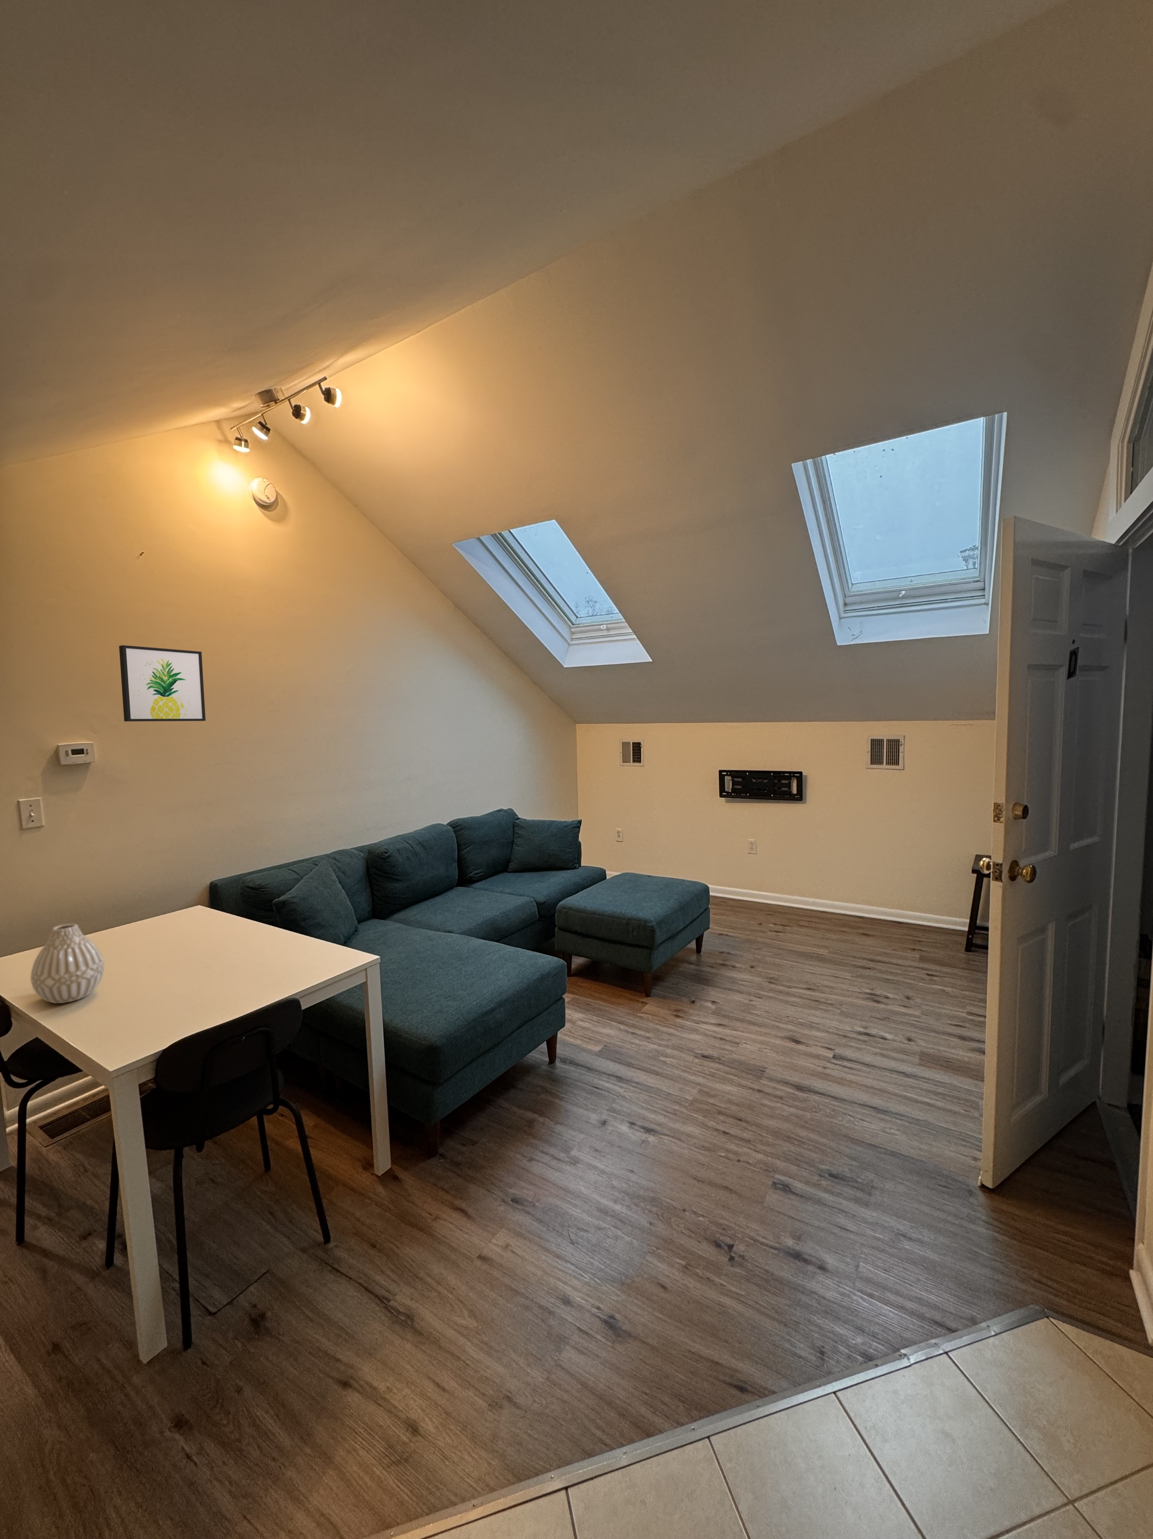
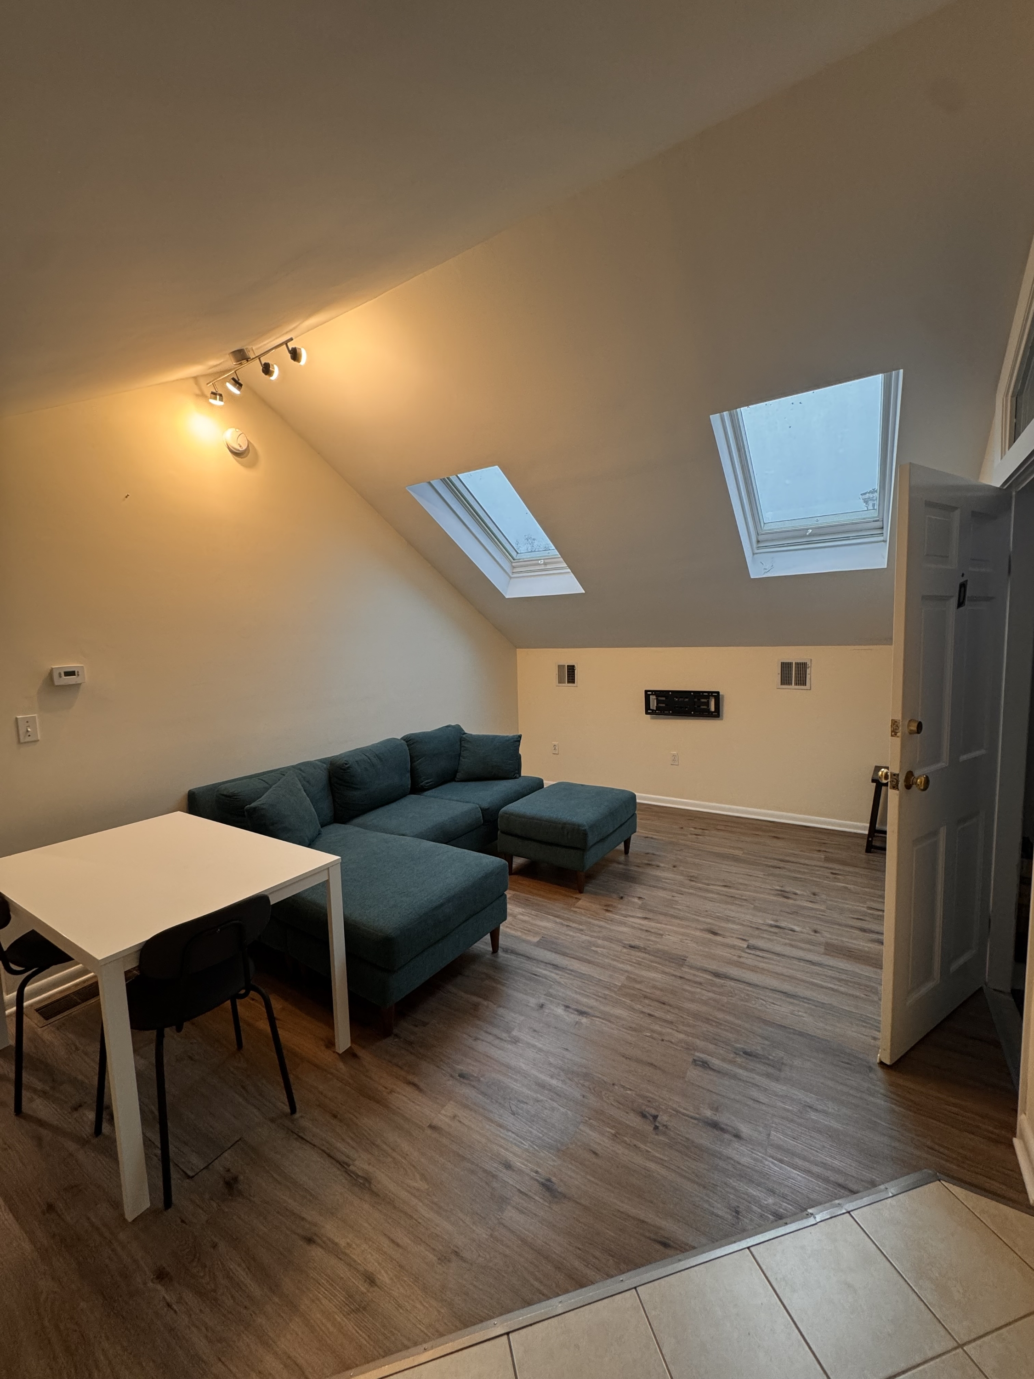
- wall art (164, 685)
- vase (68, 962)
